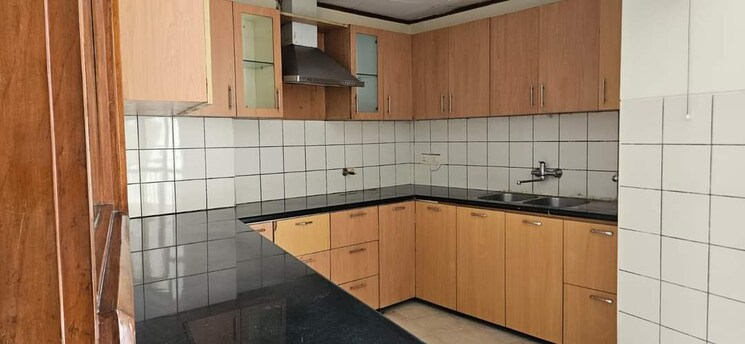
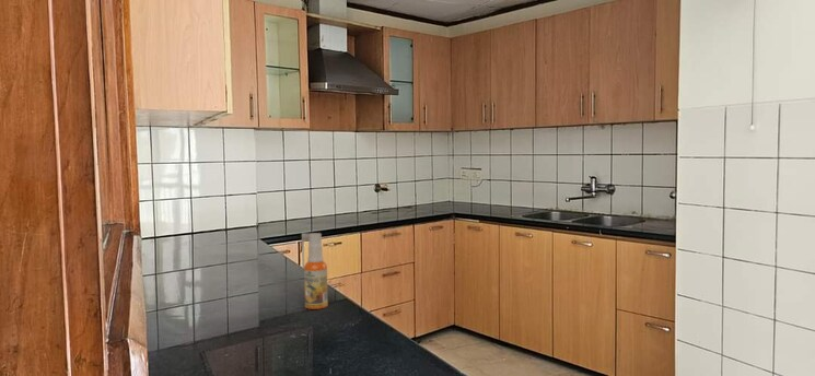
+ spray bottle (313, 269)
